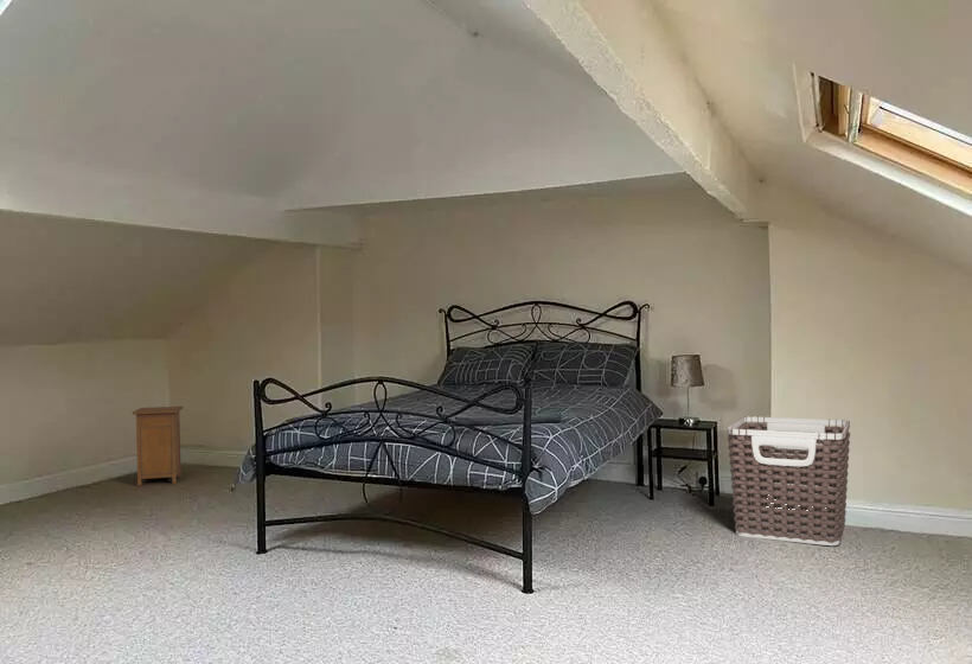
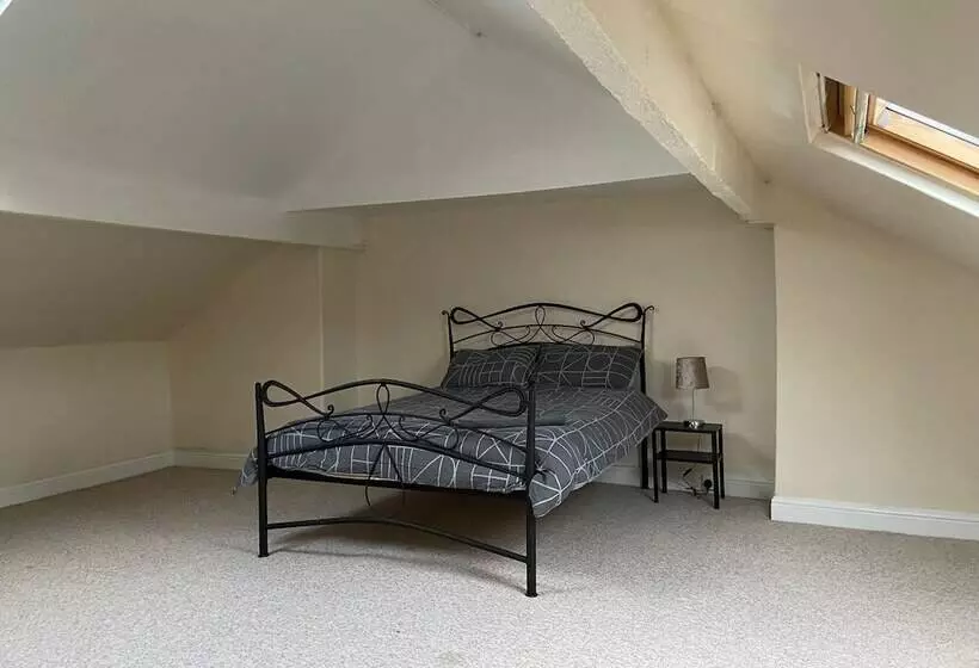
- nightstand (160, 443)
- clothes hamper (789, 475)
